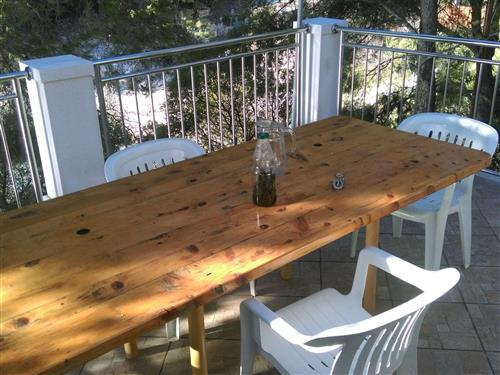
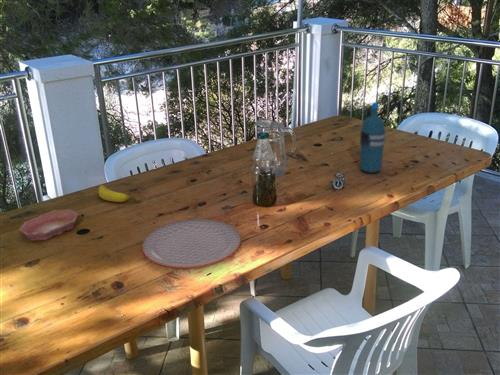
+ water bottle (372, 137)
+ banana (114, 193)
+ bowl (50, 225)
+ plate (192, 244)
